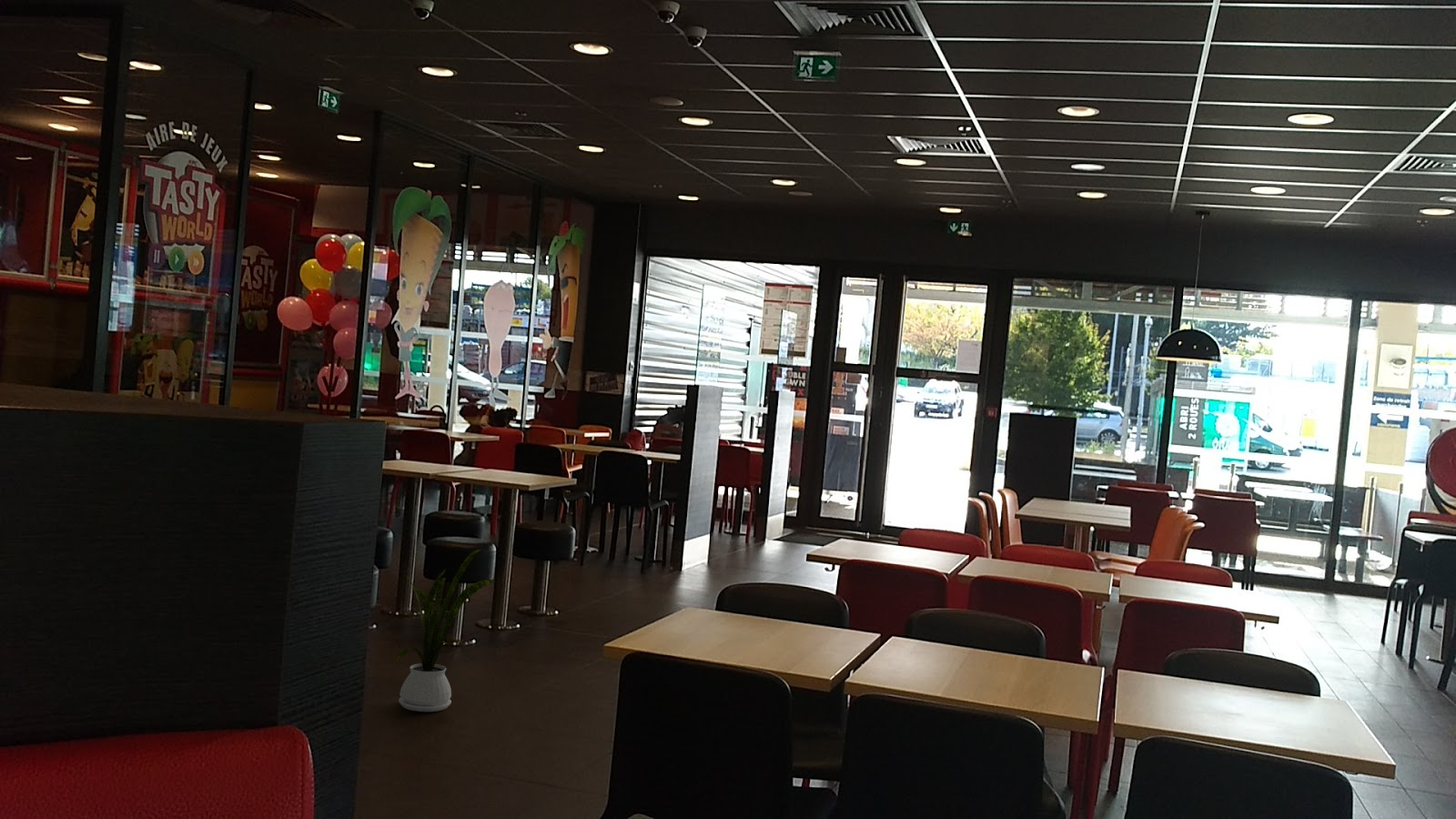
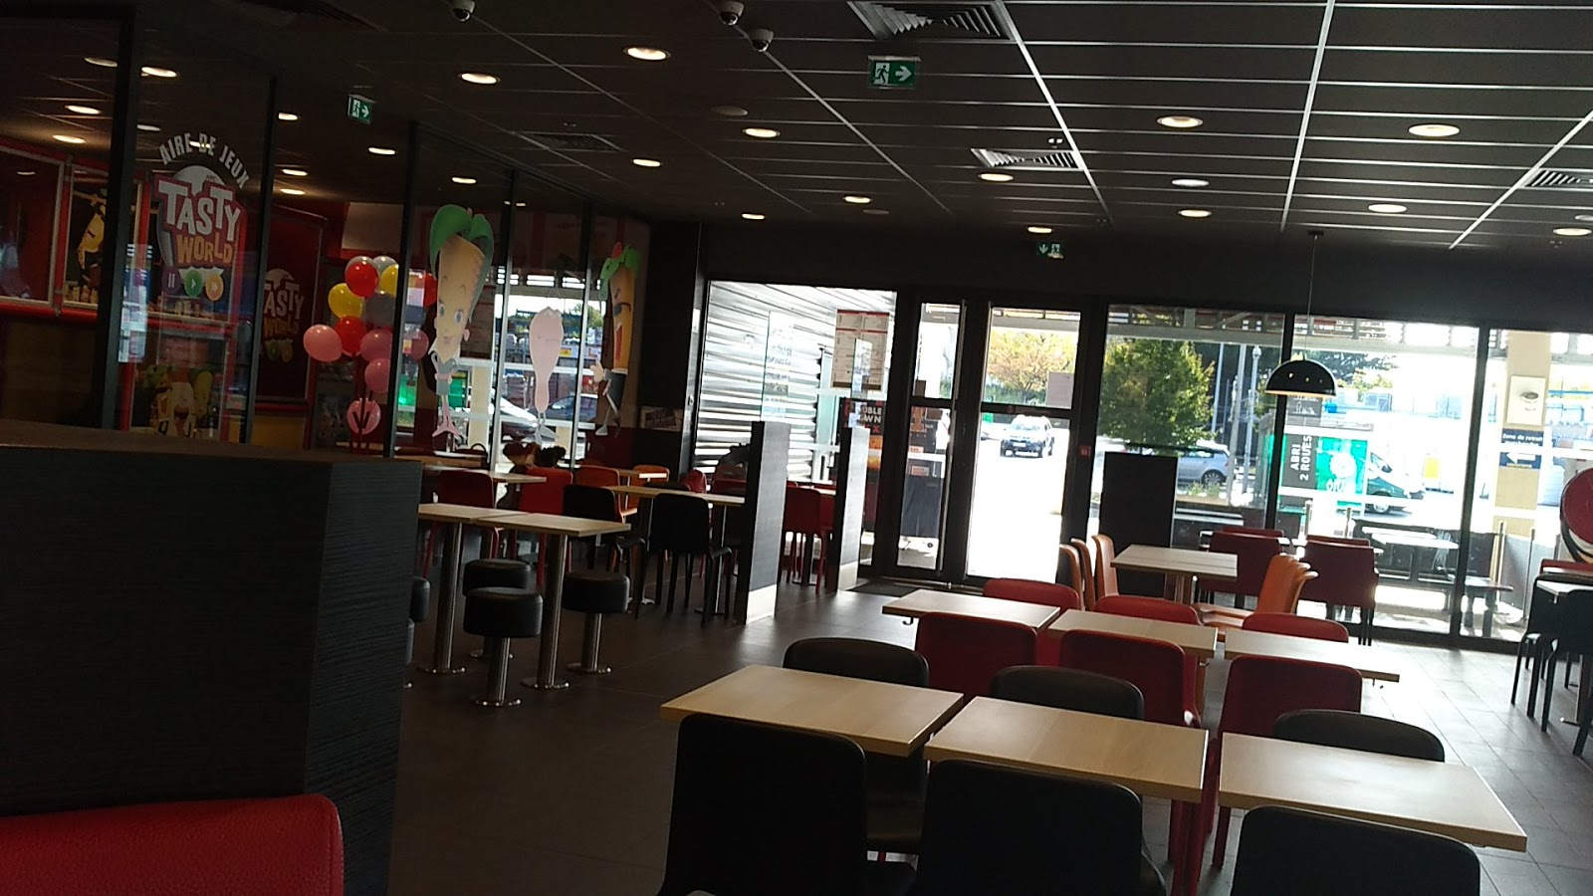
- house plant (438, 628)
